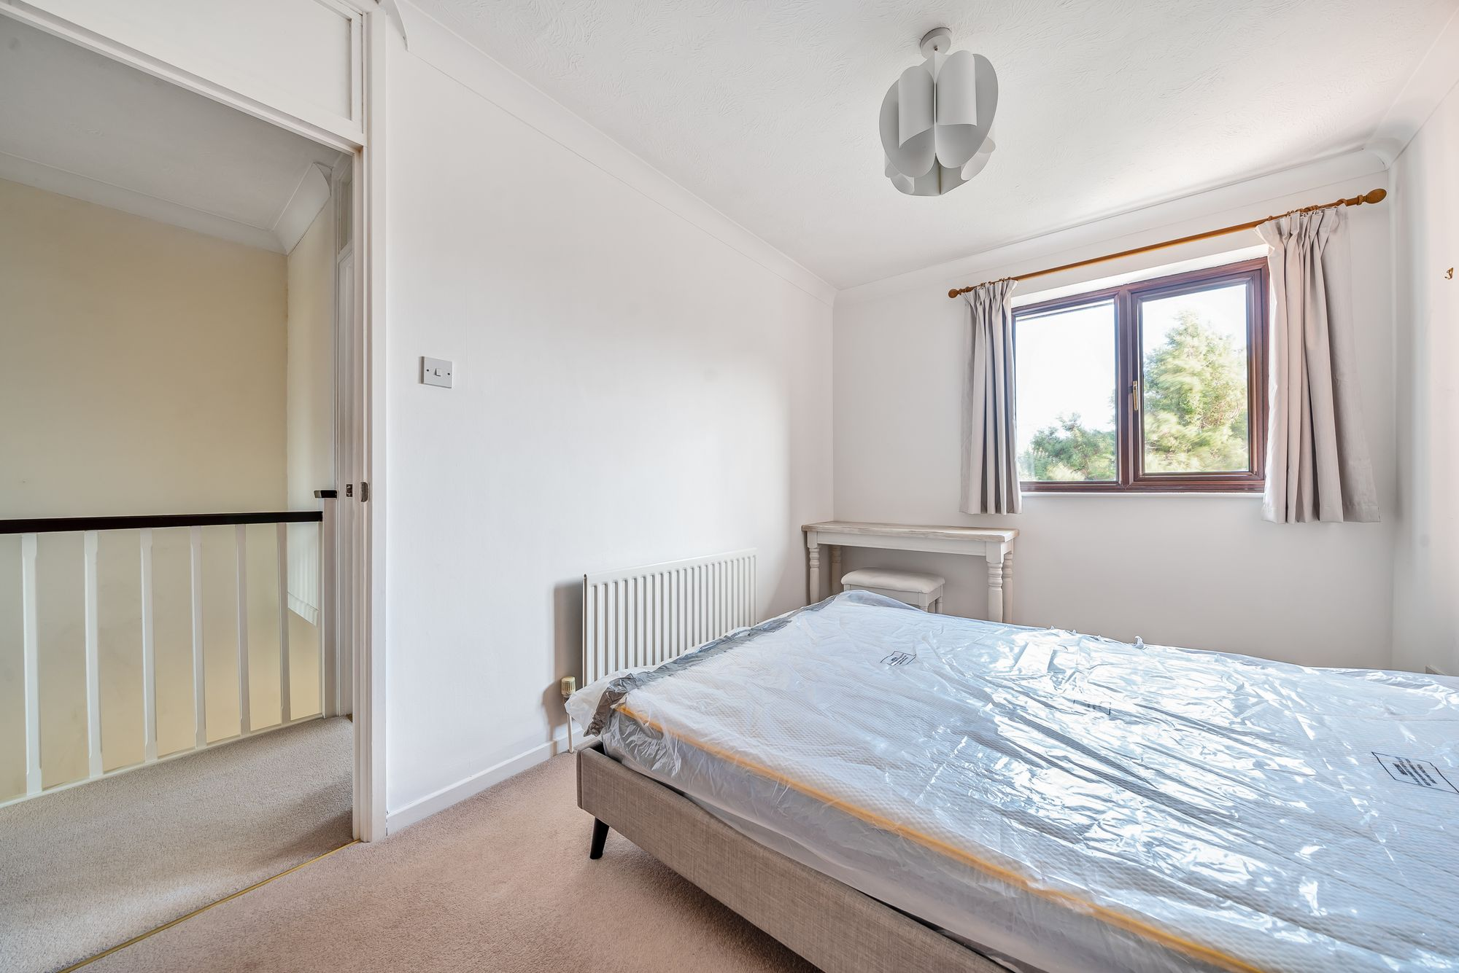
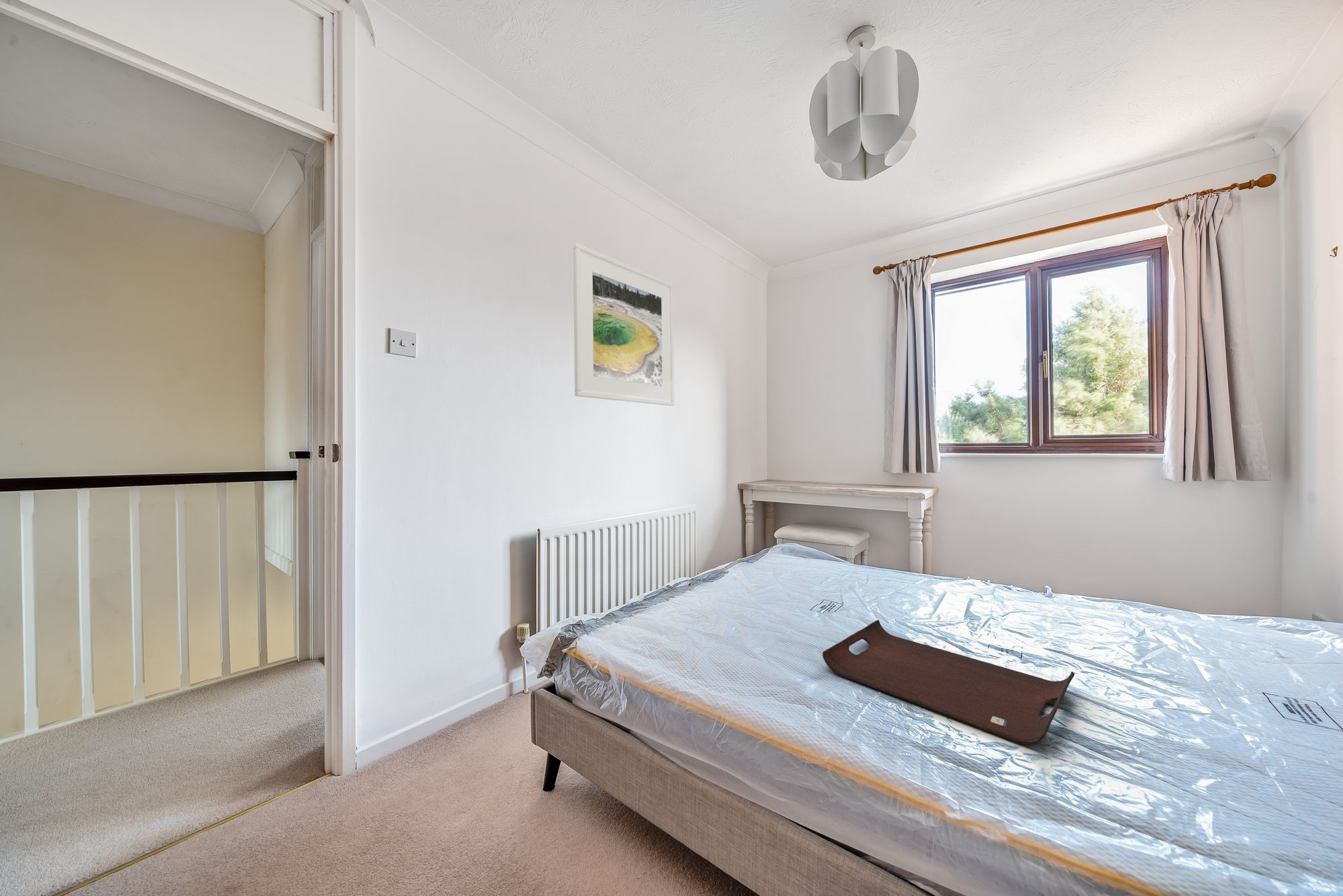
+ serving tray (941, 670)
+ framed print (629, 334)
